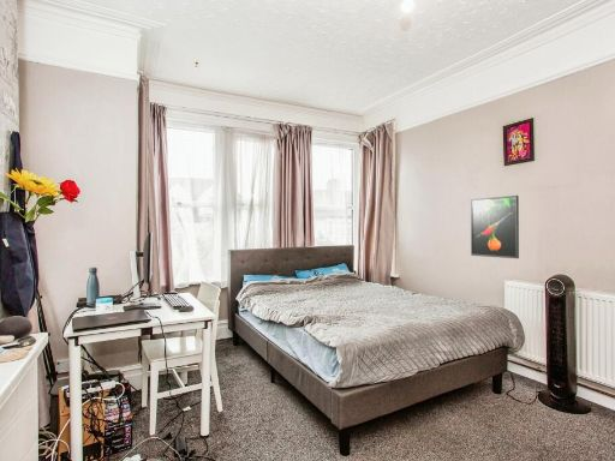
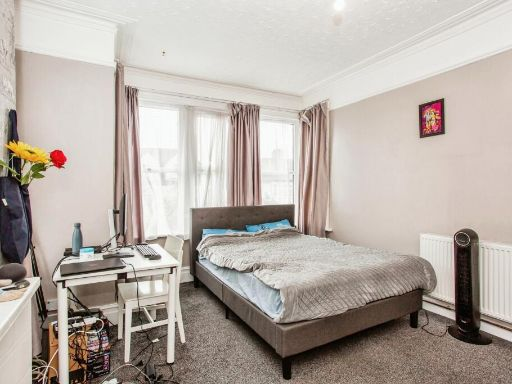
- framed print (492, 227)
